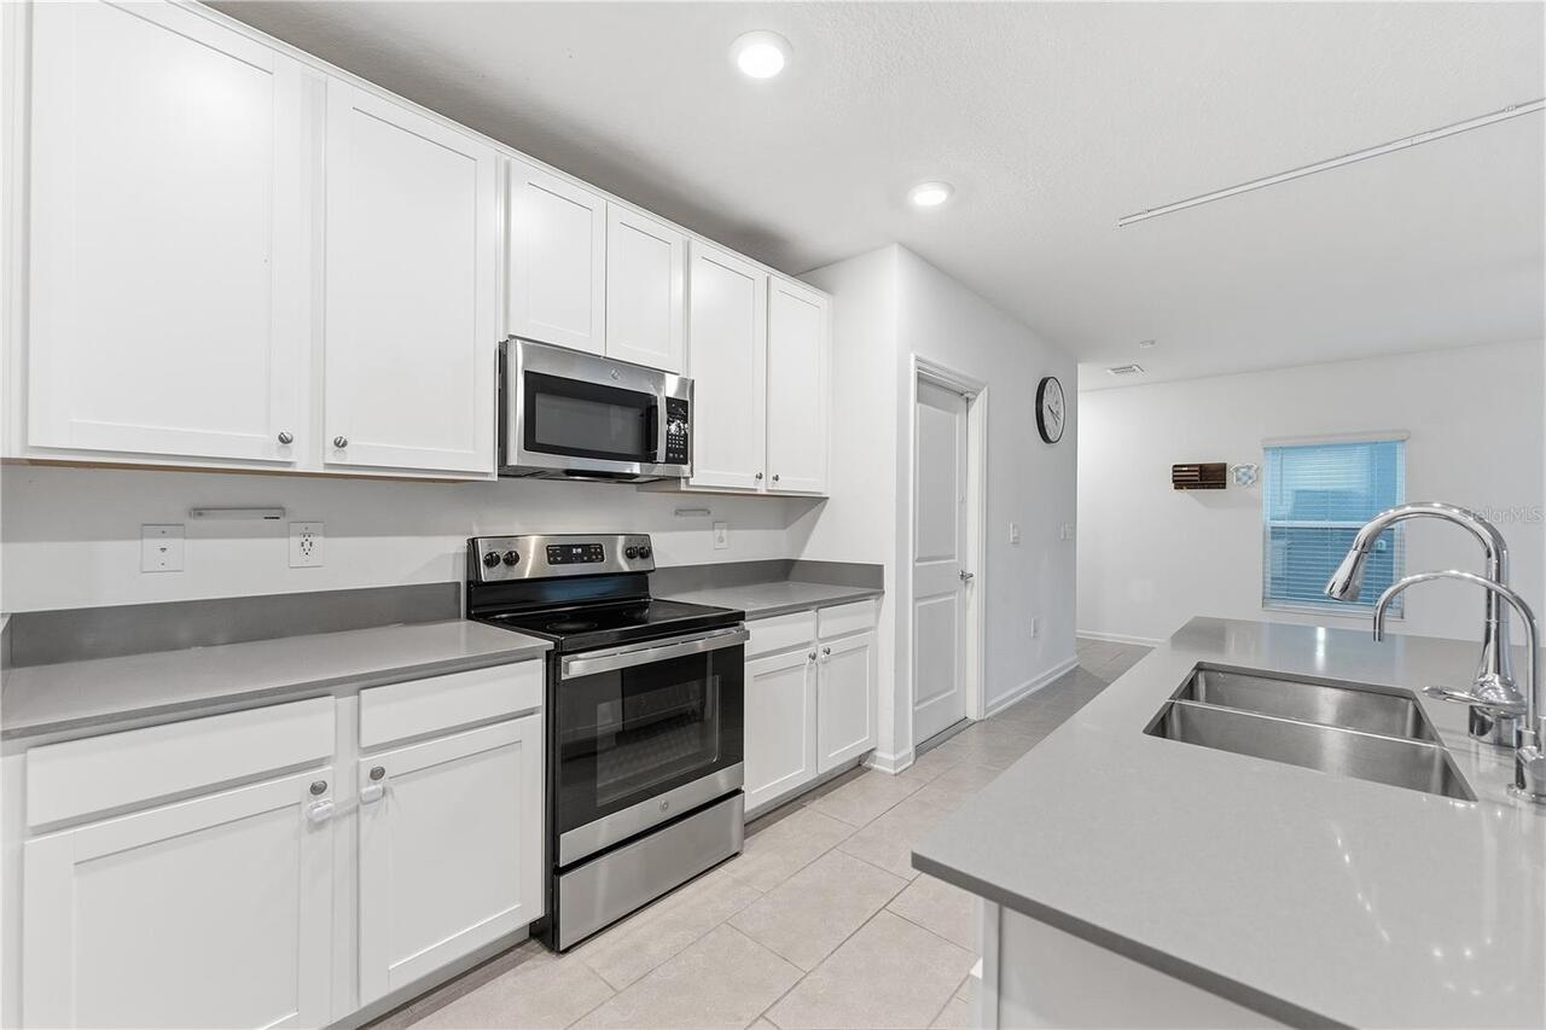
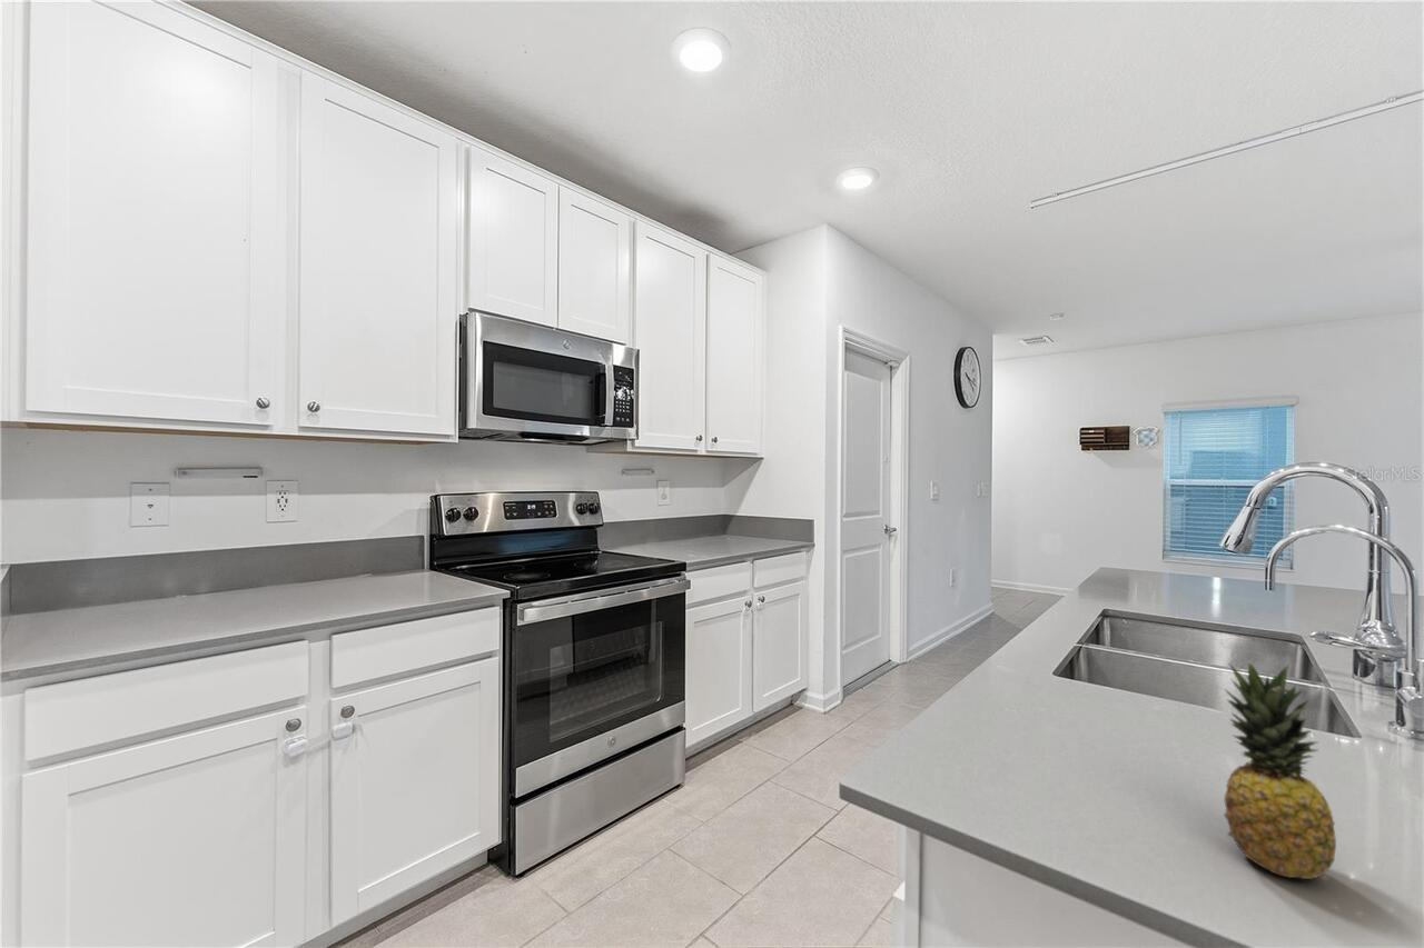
+ fruit (1277, 761)
